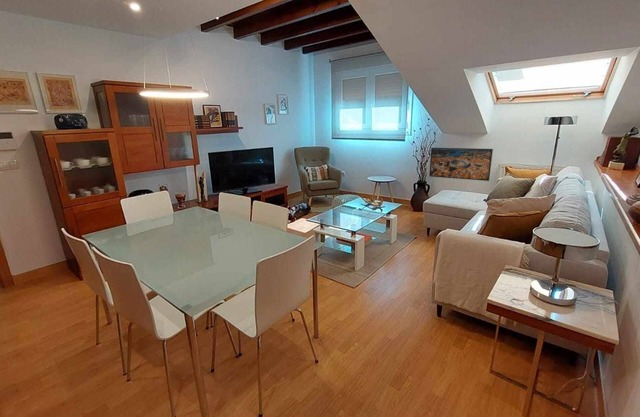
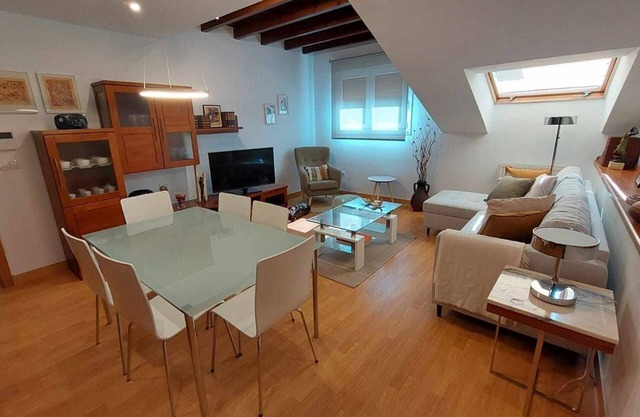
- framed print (459, 163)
